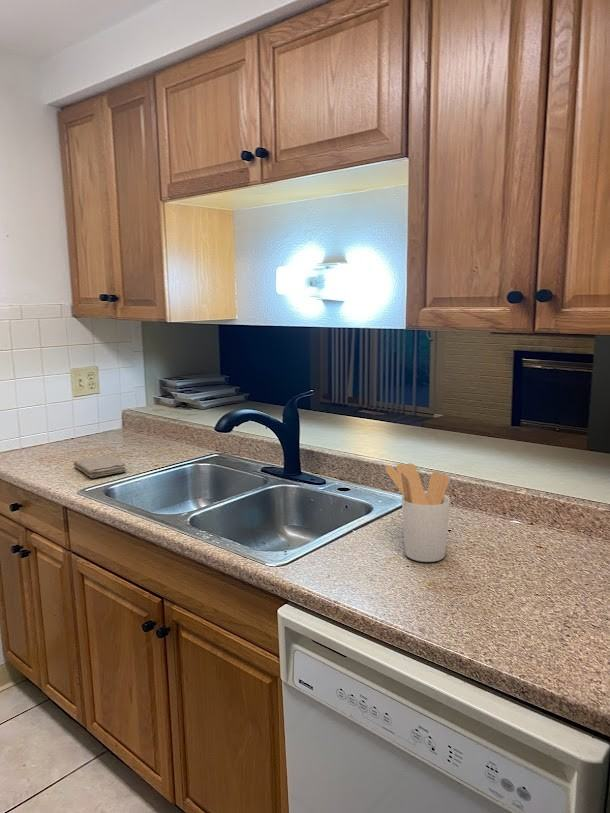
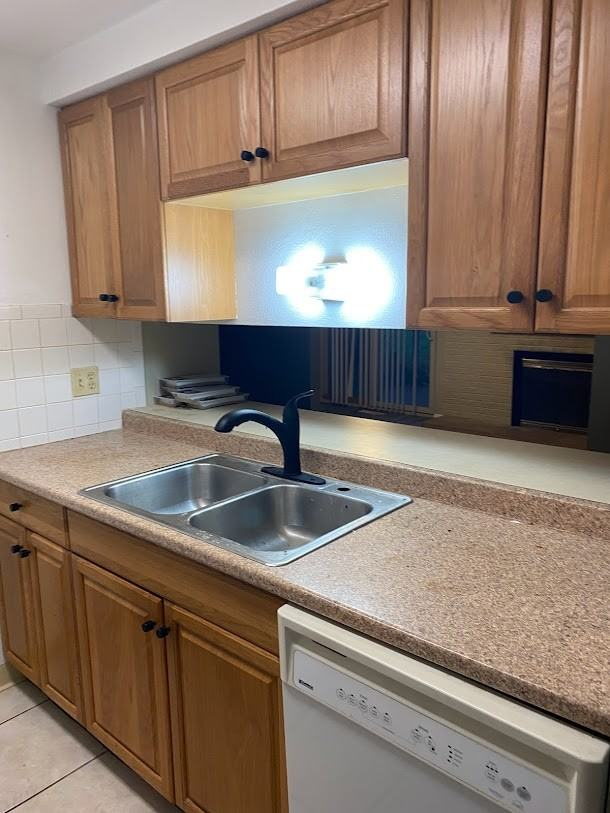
- utensil holder (417, 508)
- washcloth (100, 465)
